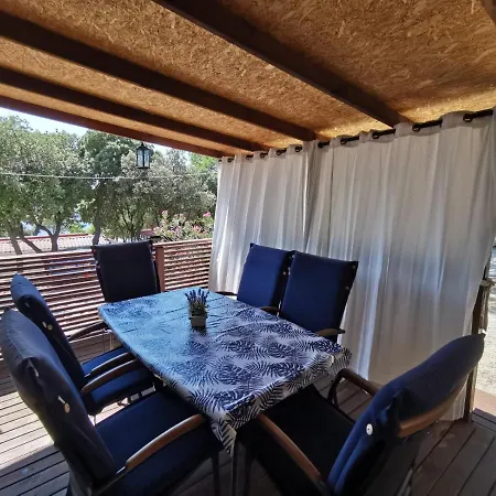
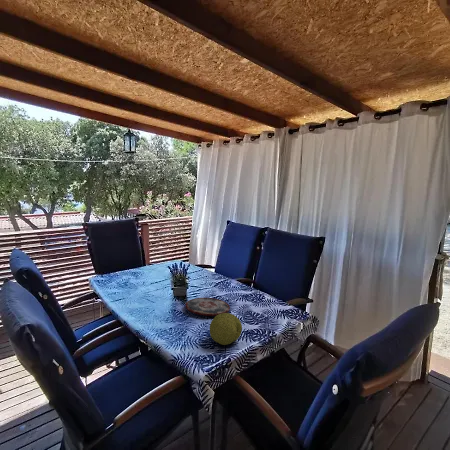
+ plate (207, 306)
+ fruit (225, 327)
